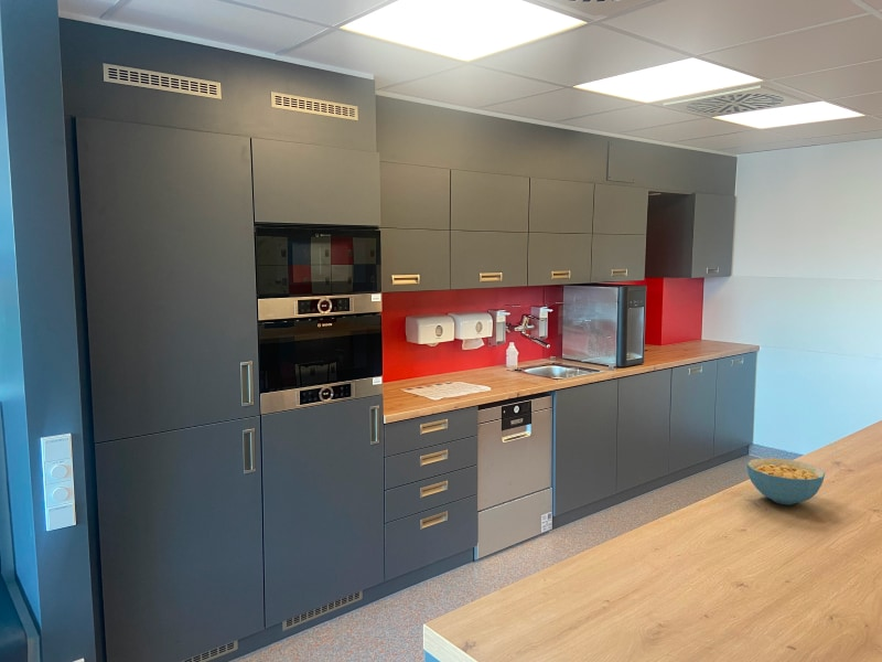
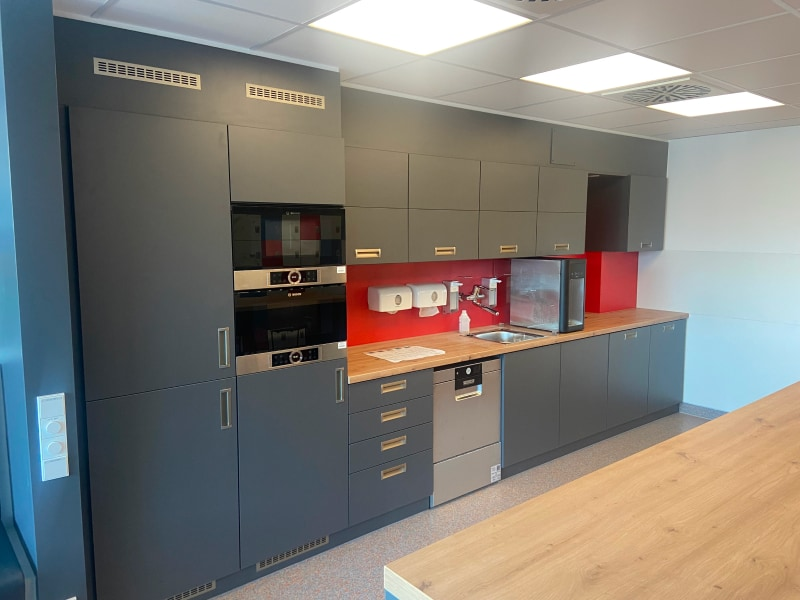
- cereal bowl (784, 484)
